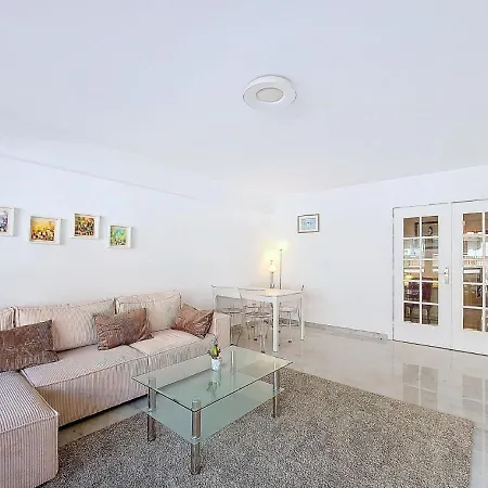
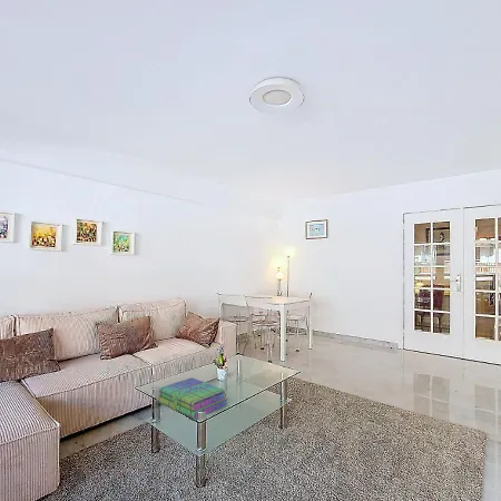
+ stack of books (191, 396)
